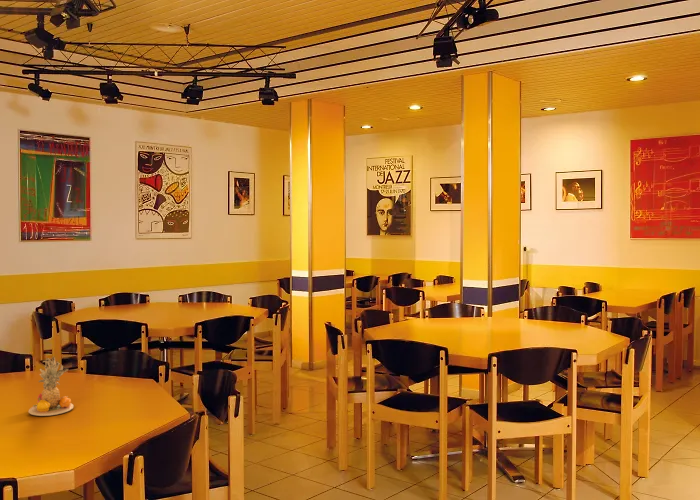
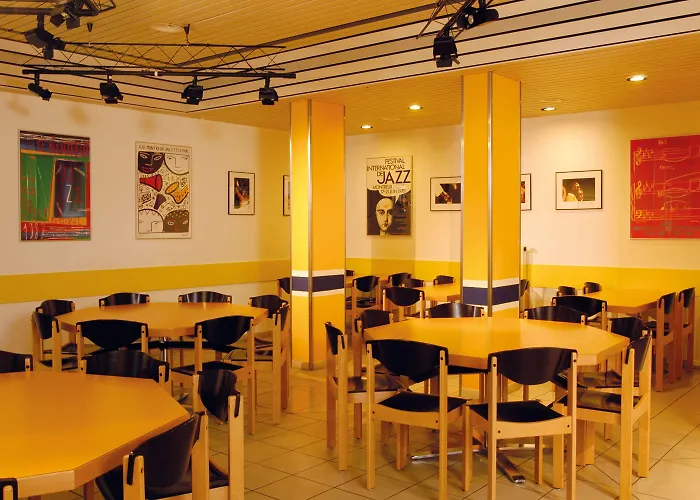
- succulent plant (51, 383)
